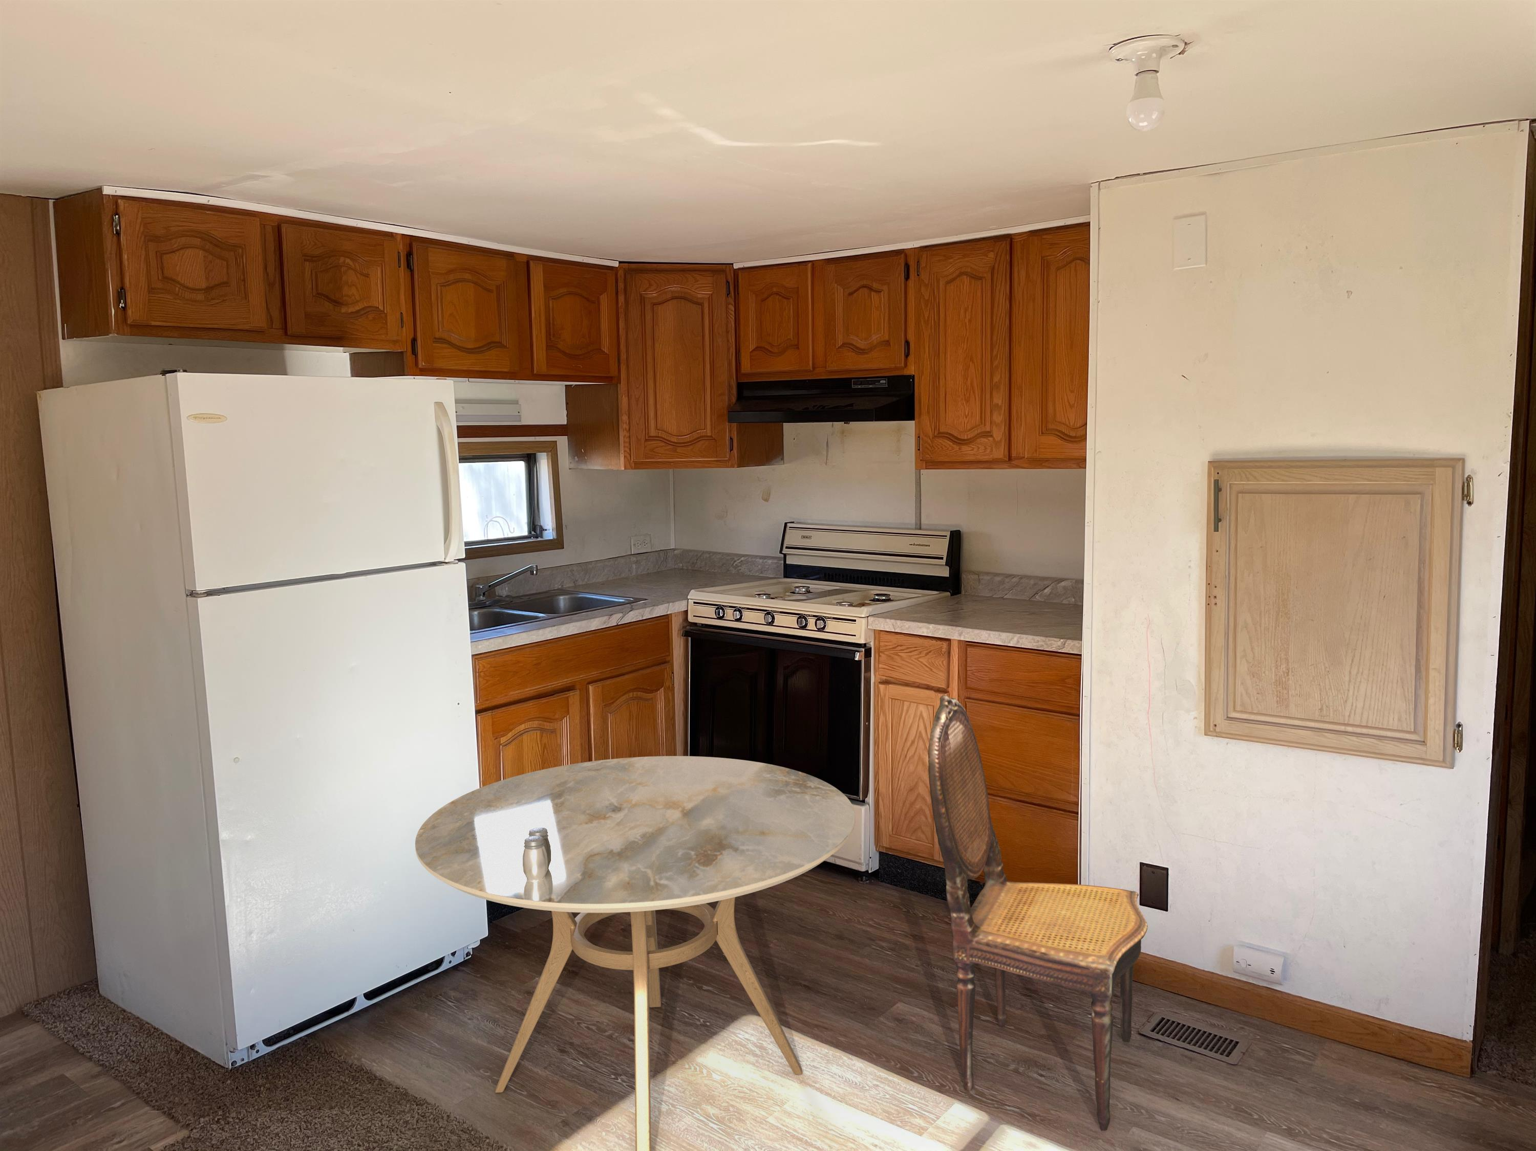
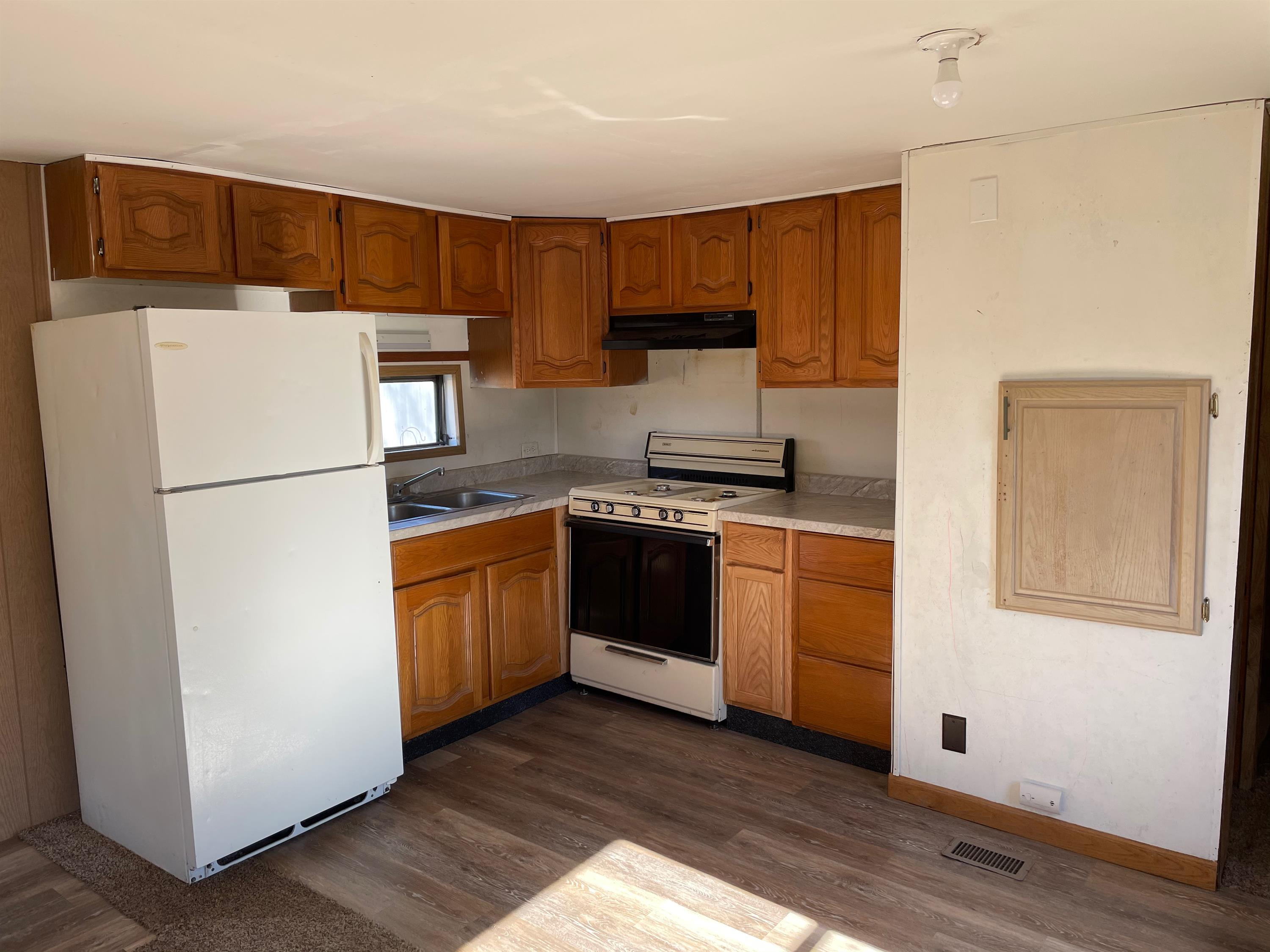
- dining chair (1044, 889)
- dining table (645, 950)
- salt and pepper shaker (537, 852)
